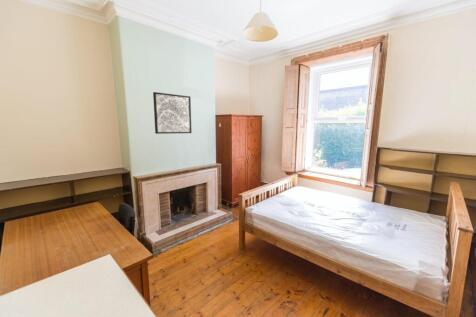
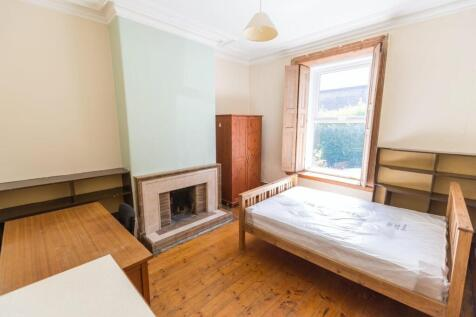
- wall art (173, 114)
